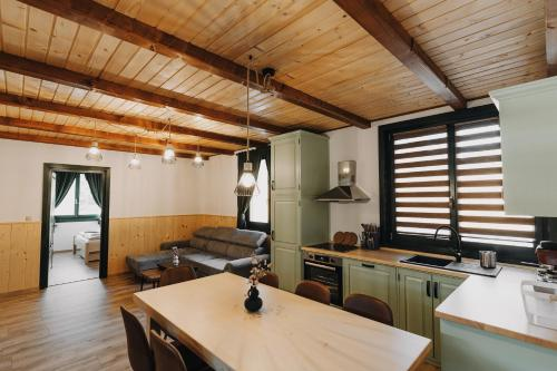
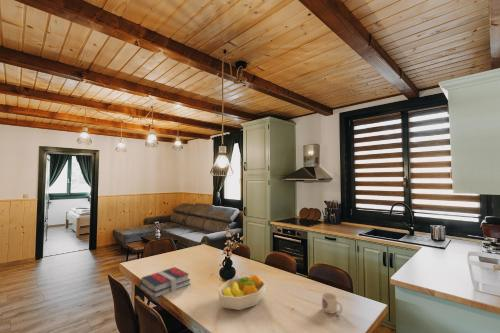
+ mug (332, 304)
+ book (165, 280)
+ fruit bowl (242, 290)
